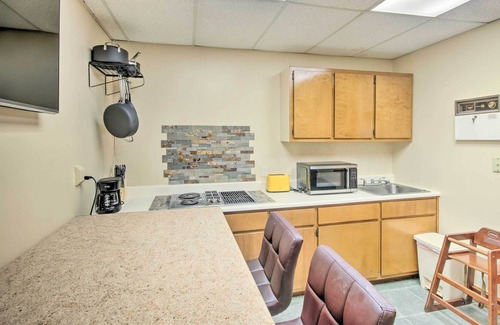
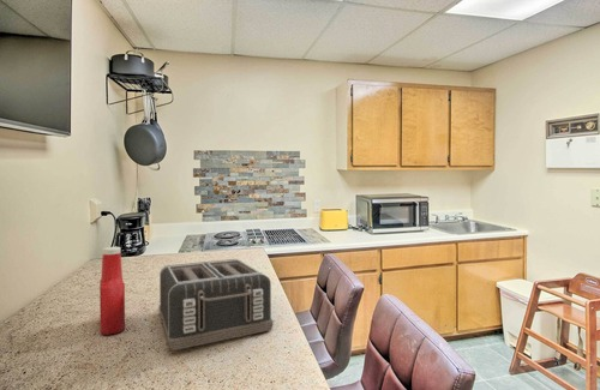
+ toaster (214, 296)
+ soap bottle (112, 287)
